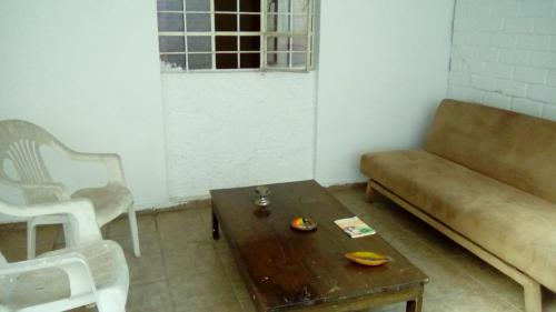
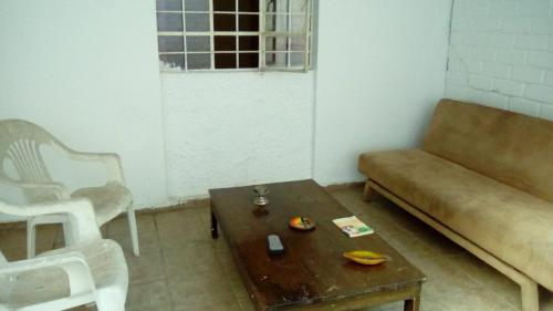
+ remote control (274, 243)
